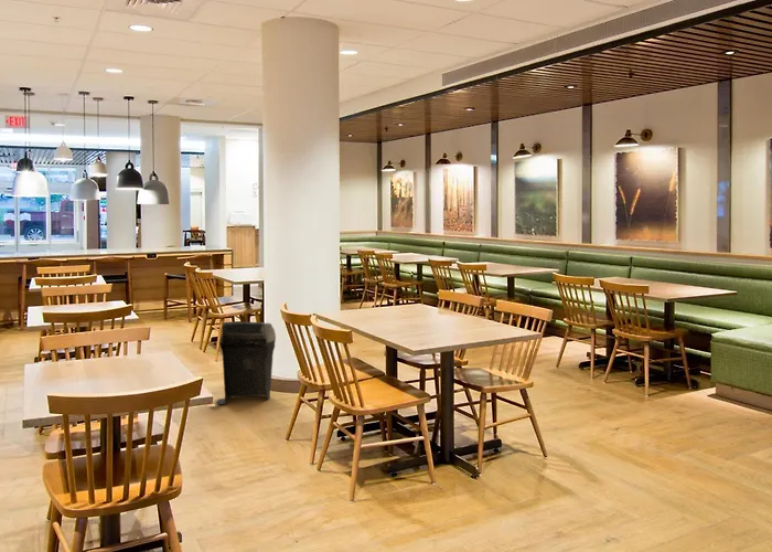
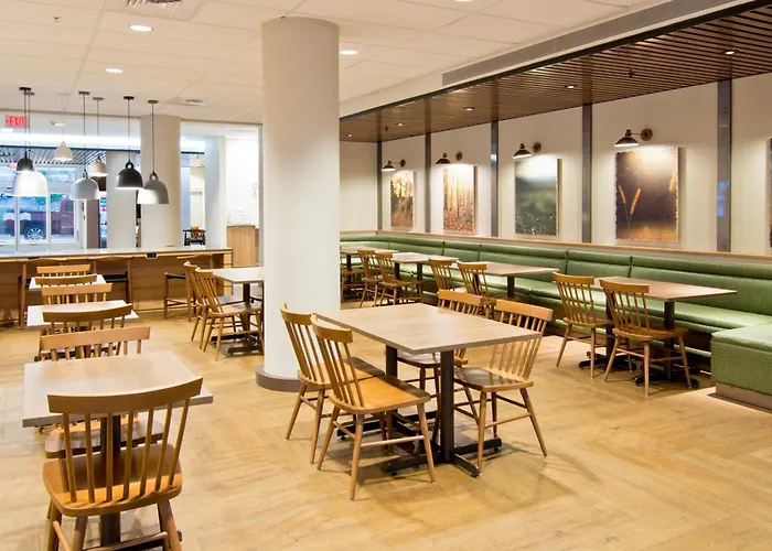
- trash can (243, 360)
